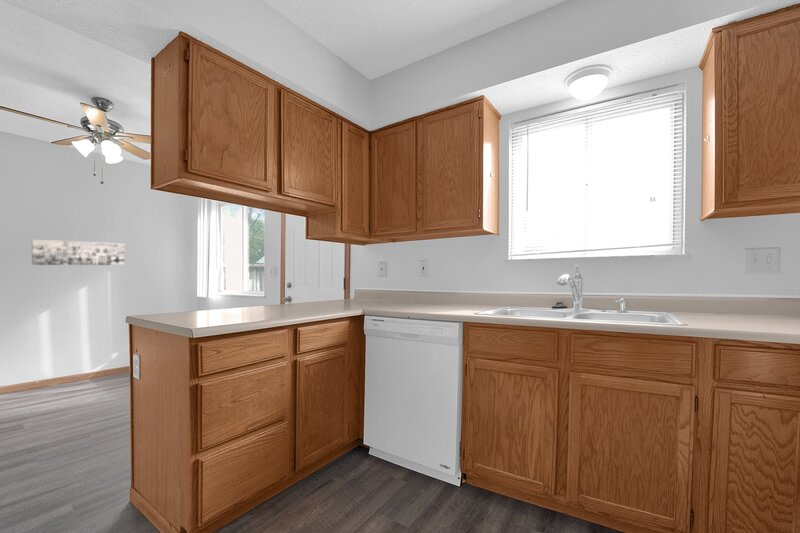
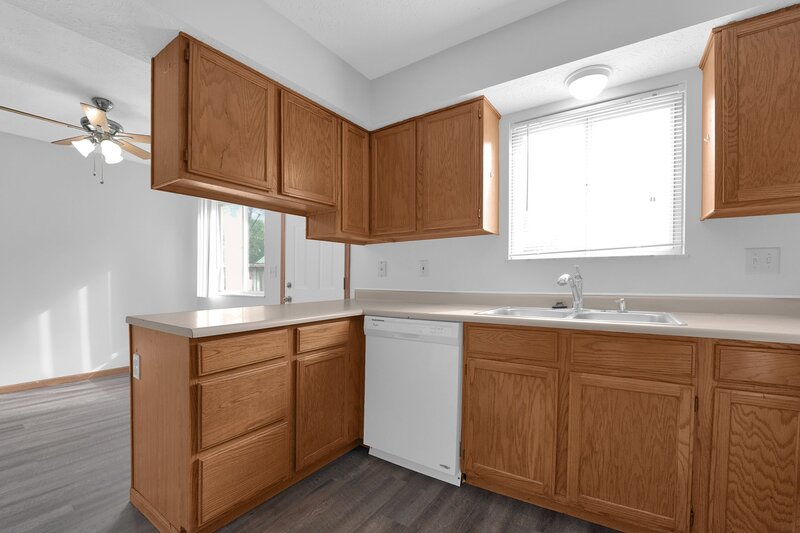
- wall art (81, 253)
